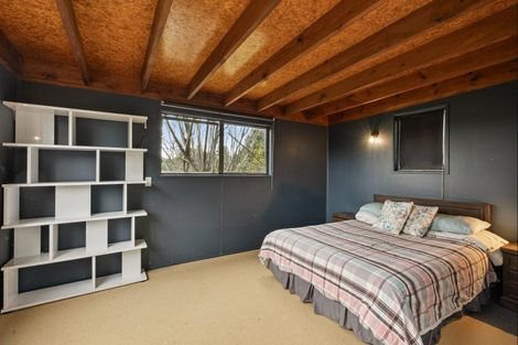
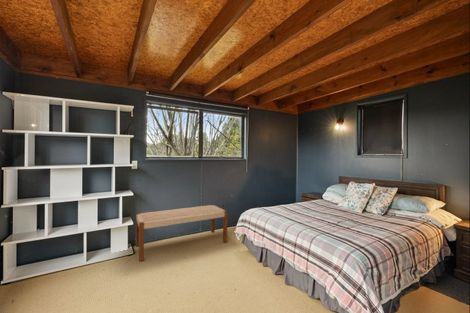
+ bench (180, 223)
